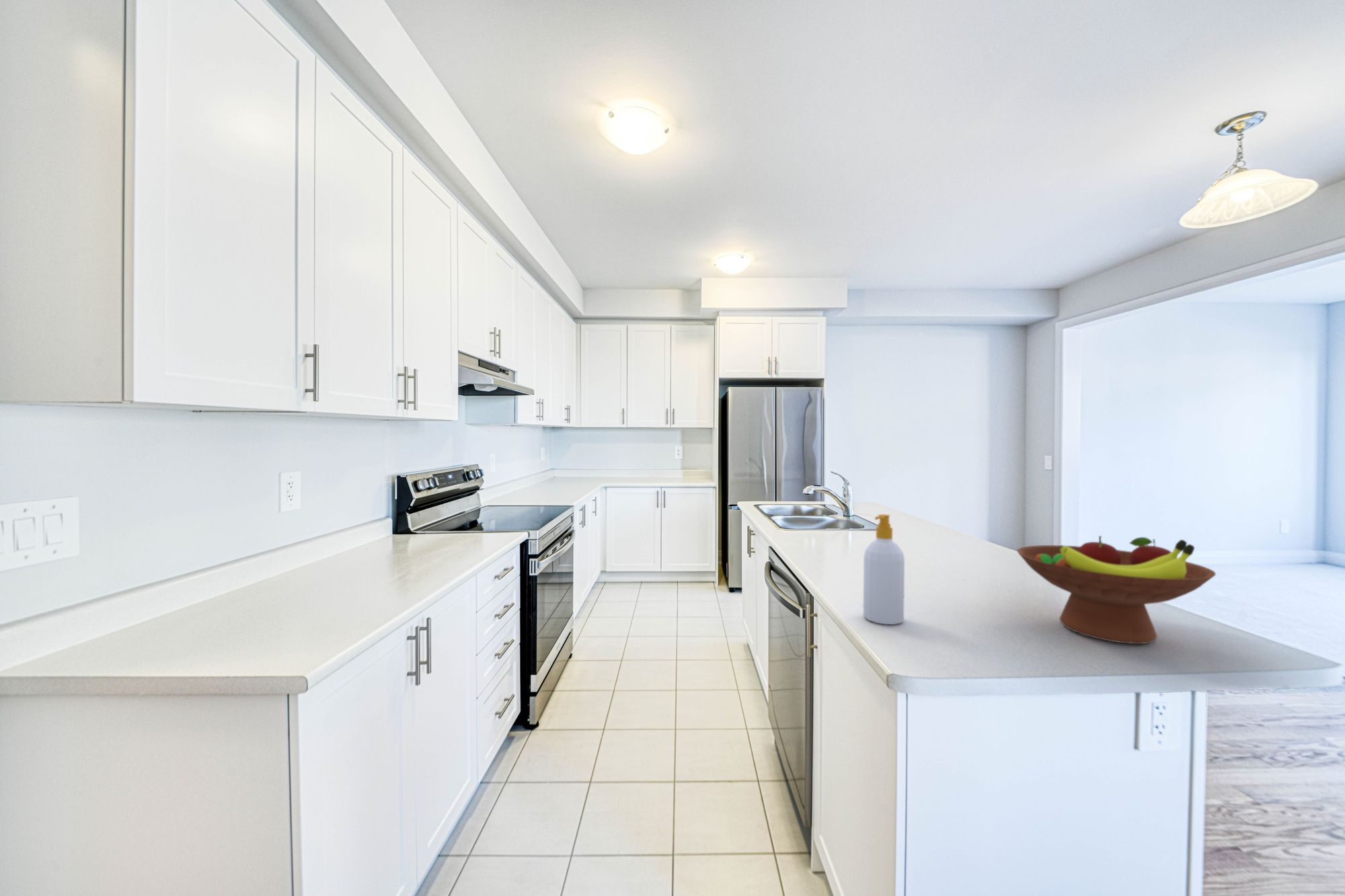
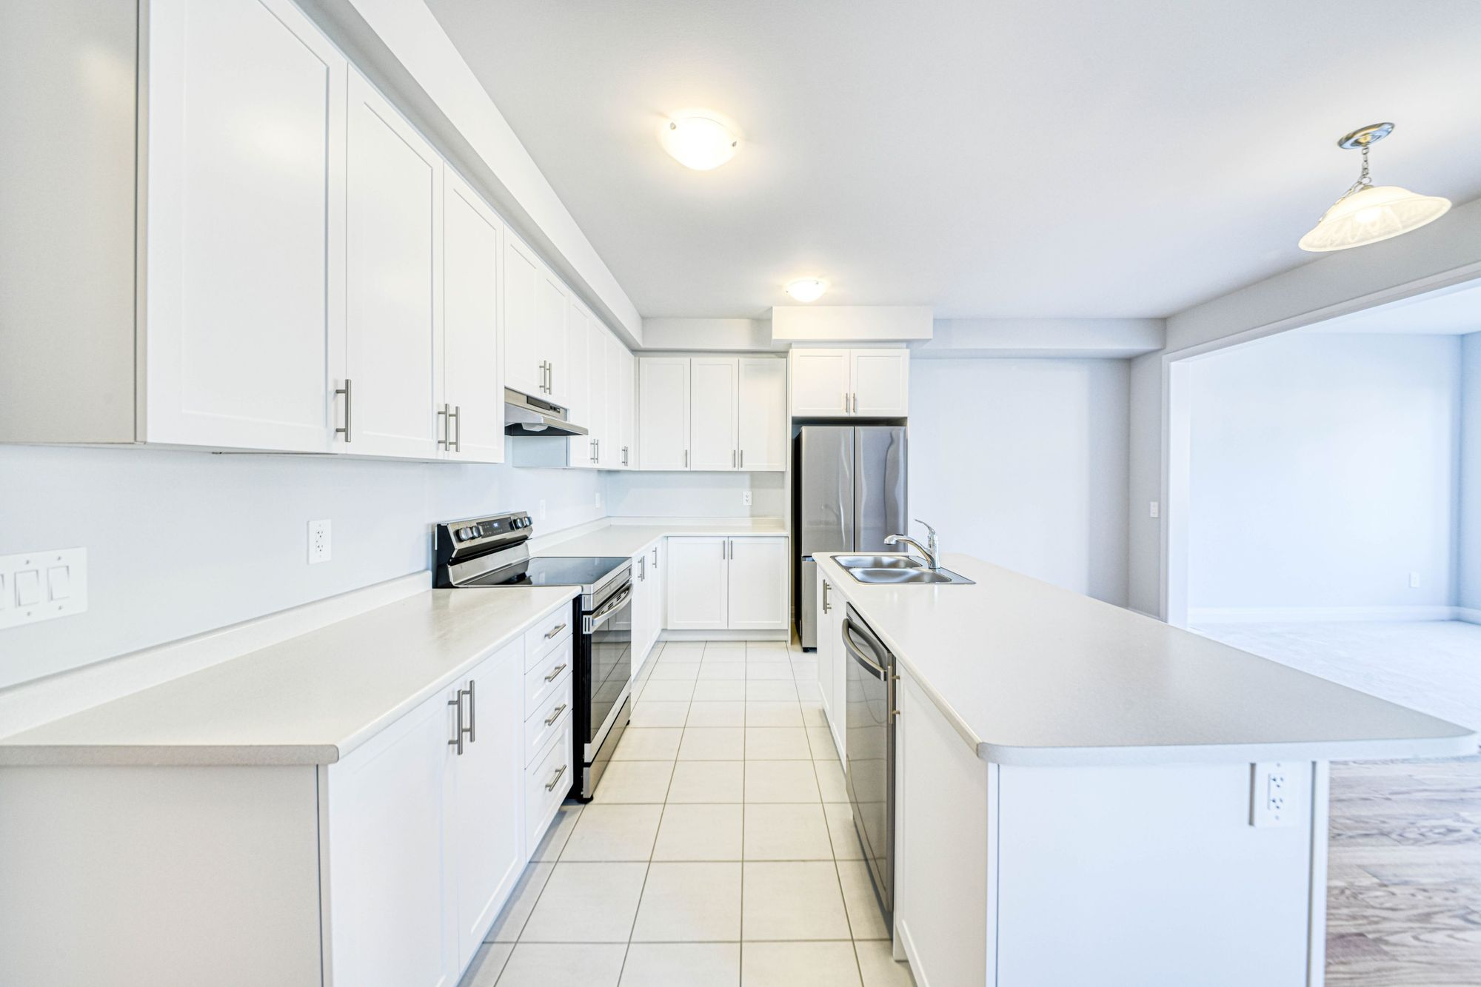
- fruit bowl (1106, 581)
- soap bottle (883, 567)
